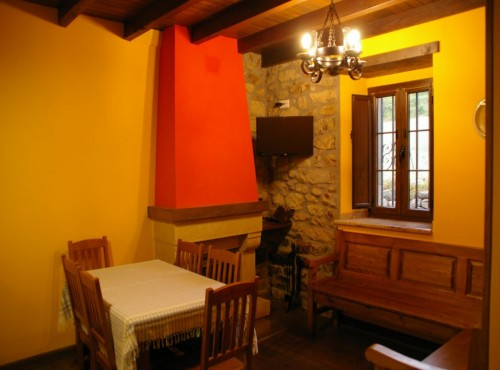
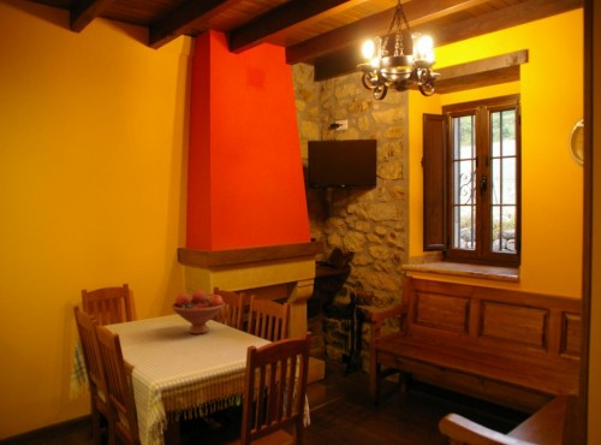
+ fruit bowl (198, 312)
